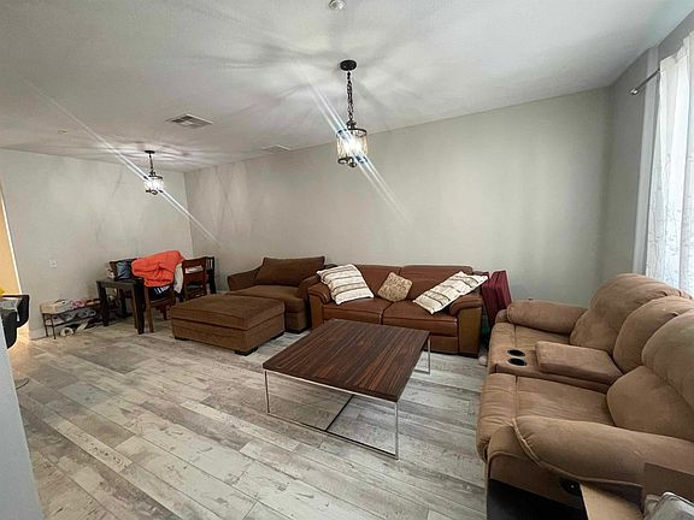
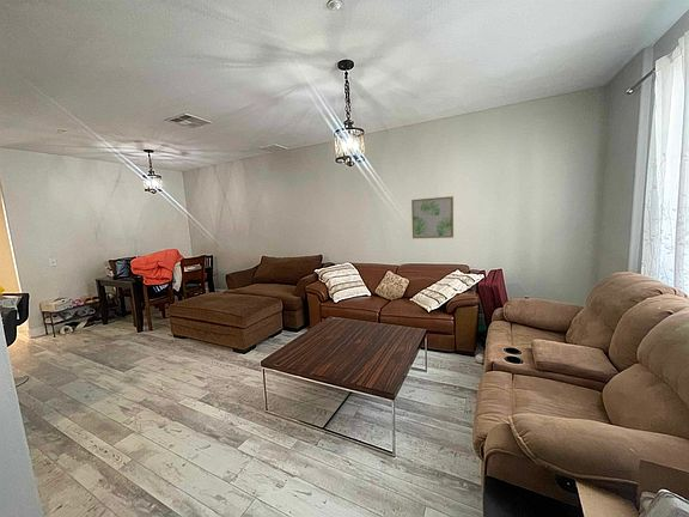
+ wall art (432, 218)
